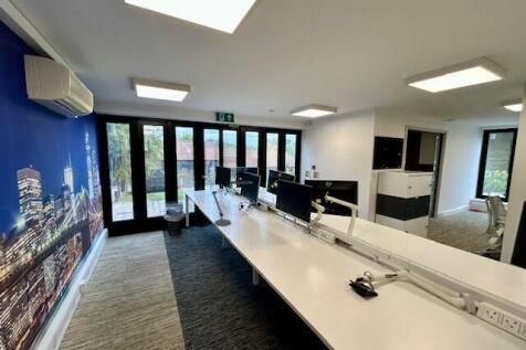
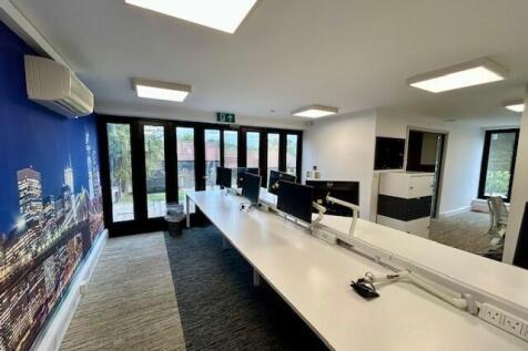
- desk lamp (227, 189)
